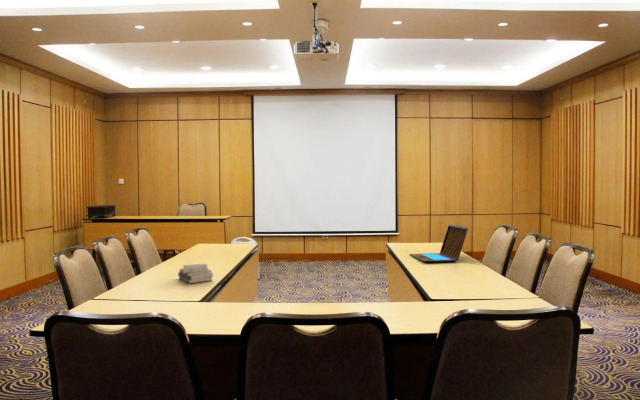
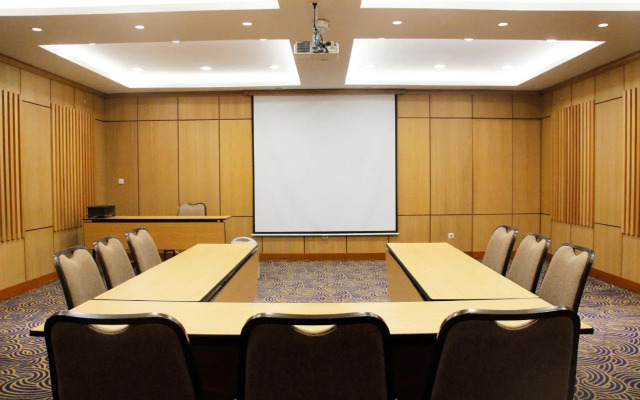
- book (195, 273)
- laptop (442, 244)
